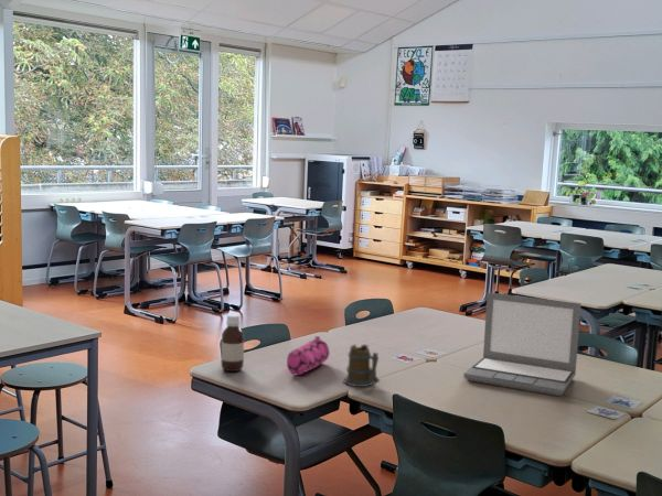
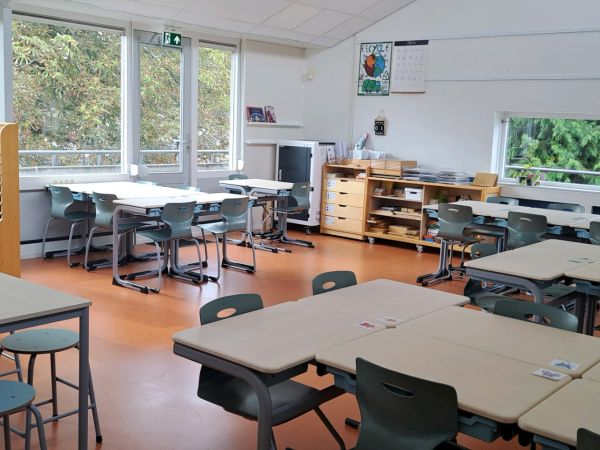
- mug (363, 365)
- pencil case (307, 355)
- bottle (232, 342)
- laptop (522, 341)
